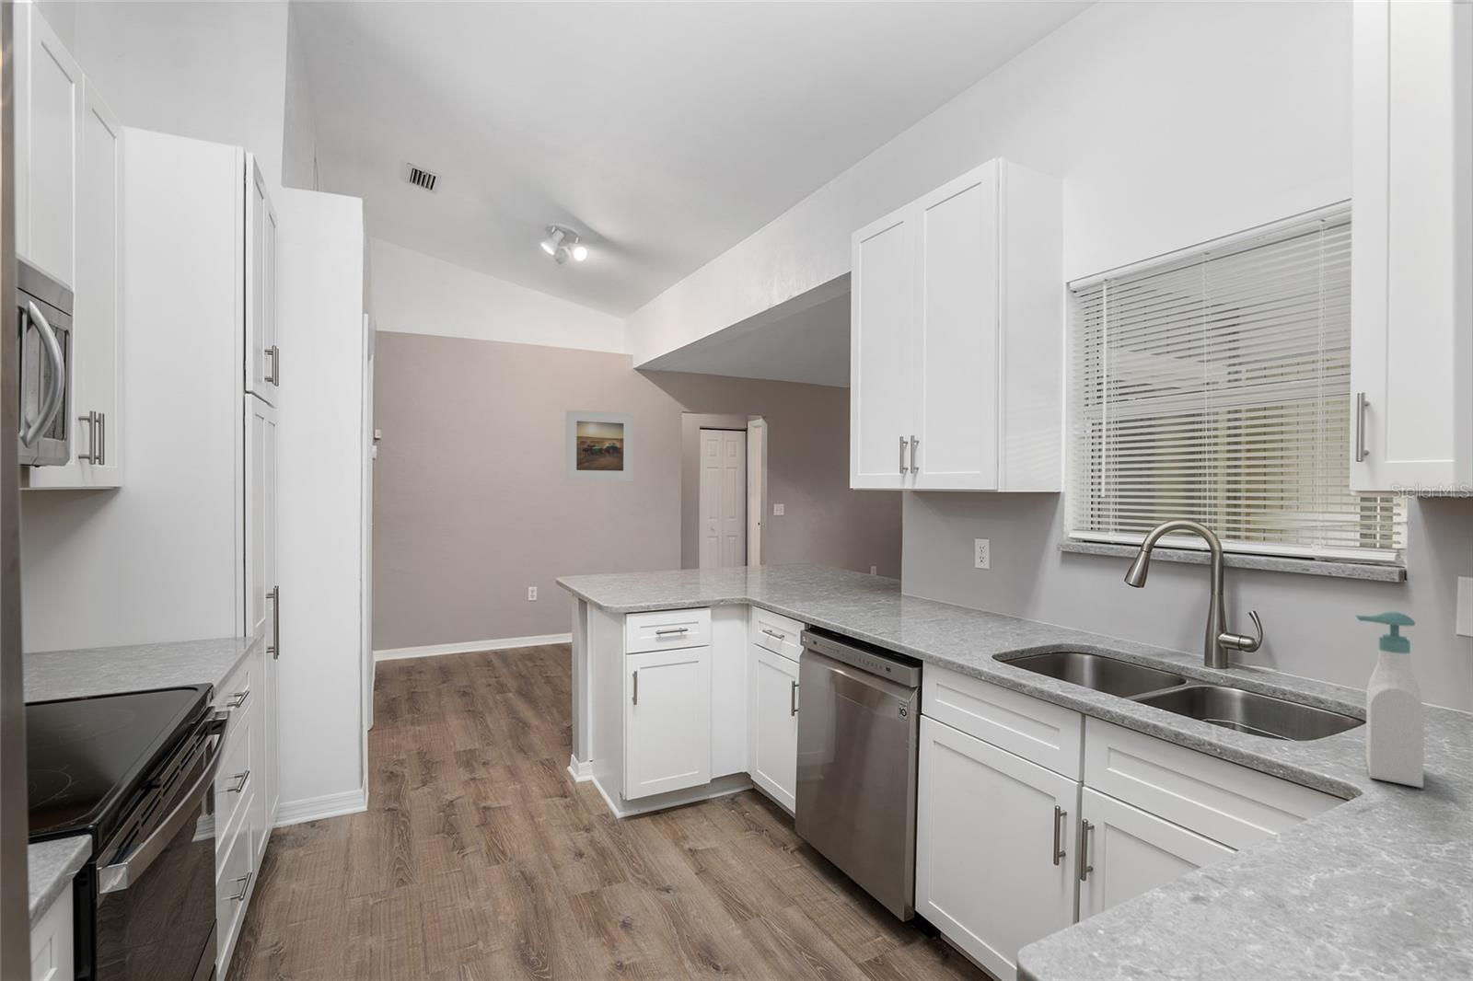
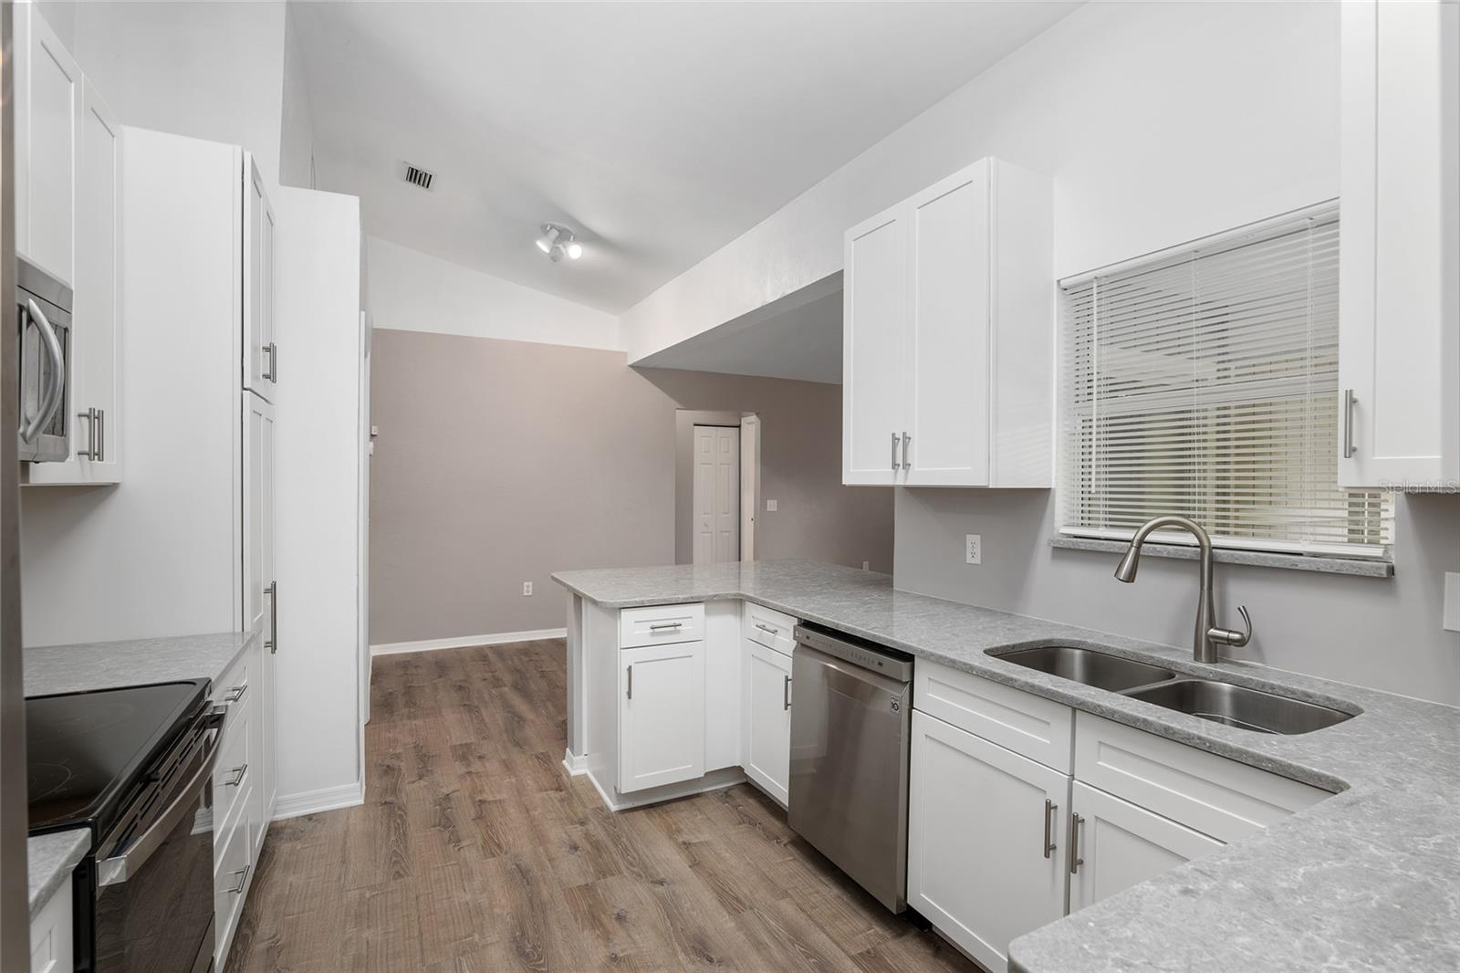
- soap bottle (1386, 691)
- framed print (599, 447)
